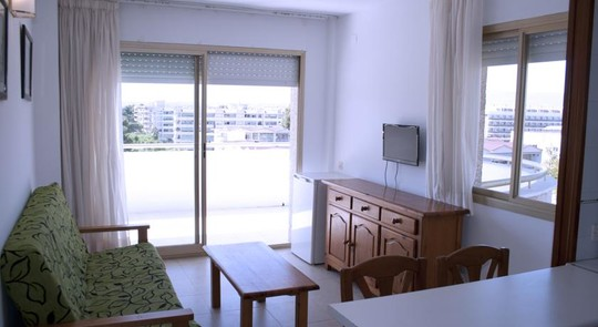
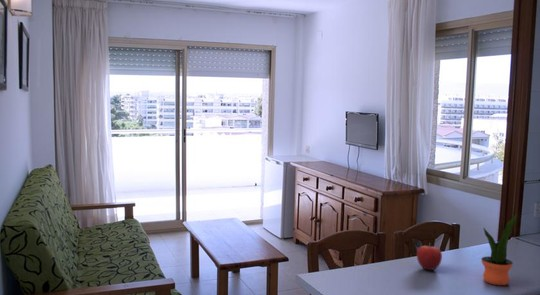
+ fruit (429, 256)
+ potted plant (500, 247)
